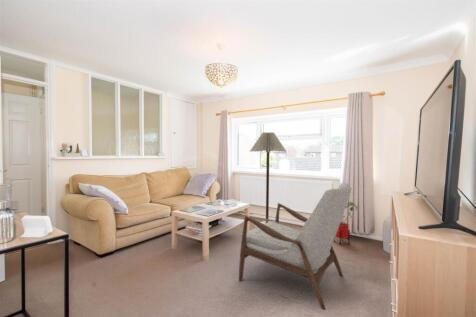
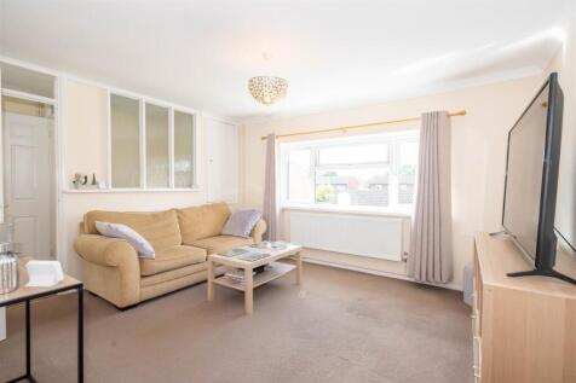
- floor lamp (267, 179)
- house plant (342, 222)
- armchair (297, 230)
